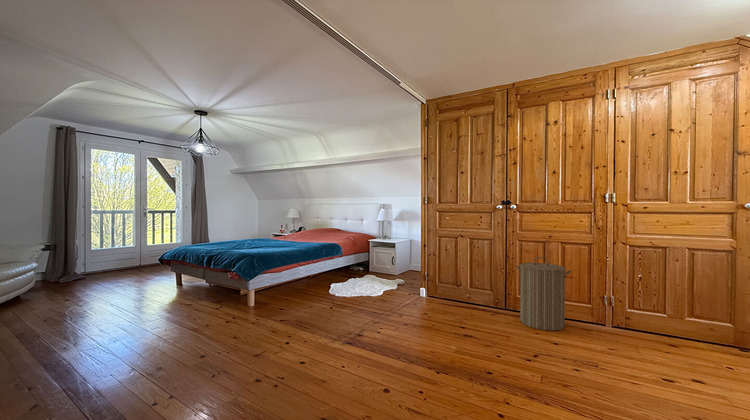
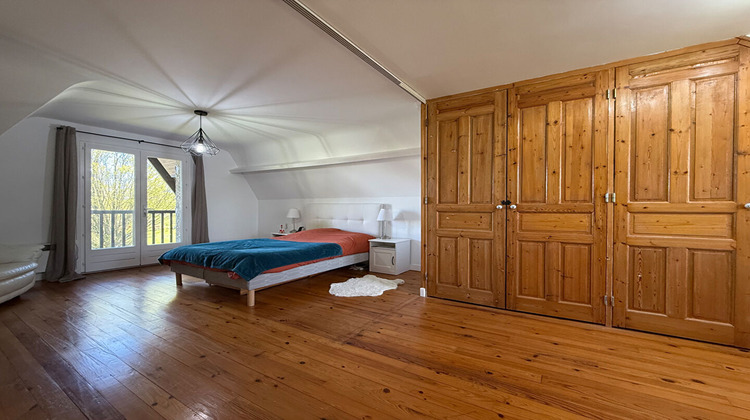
- laundry hamper (541, 290)
